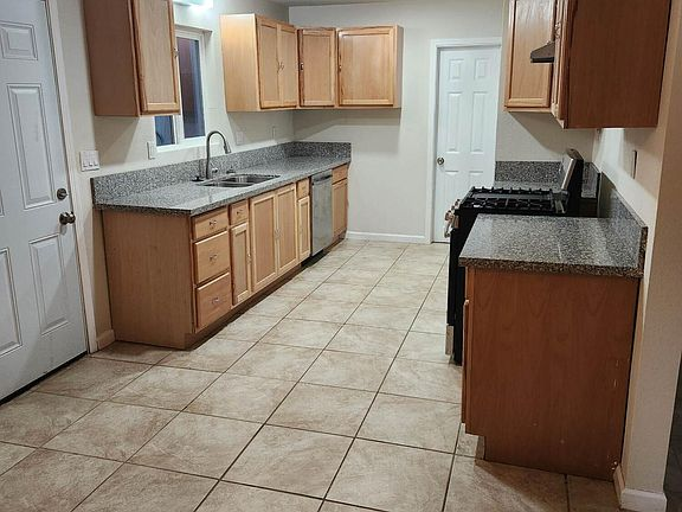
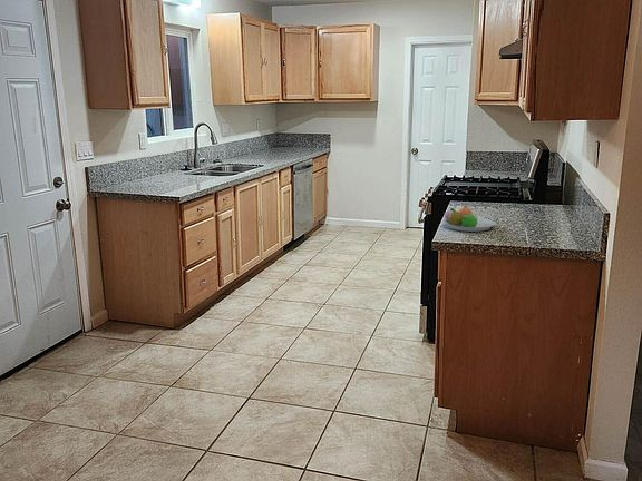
+ fruit bowl (467, 217)
